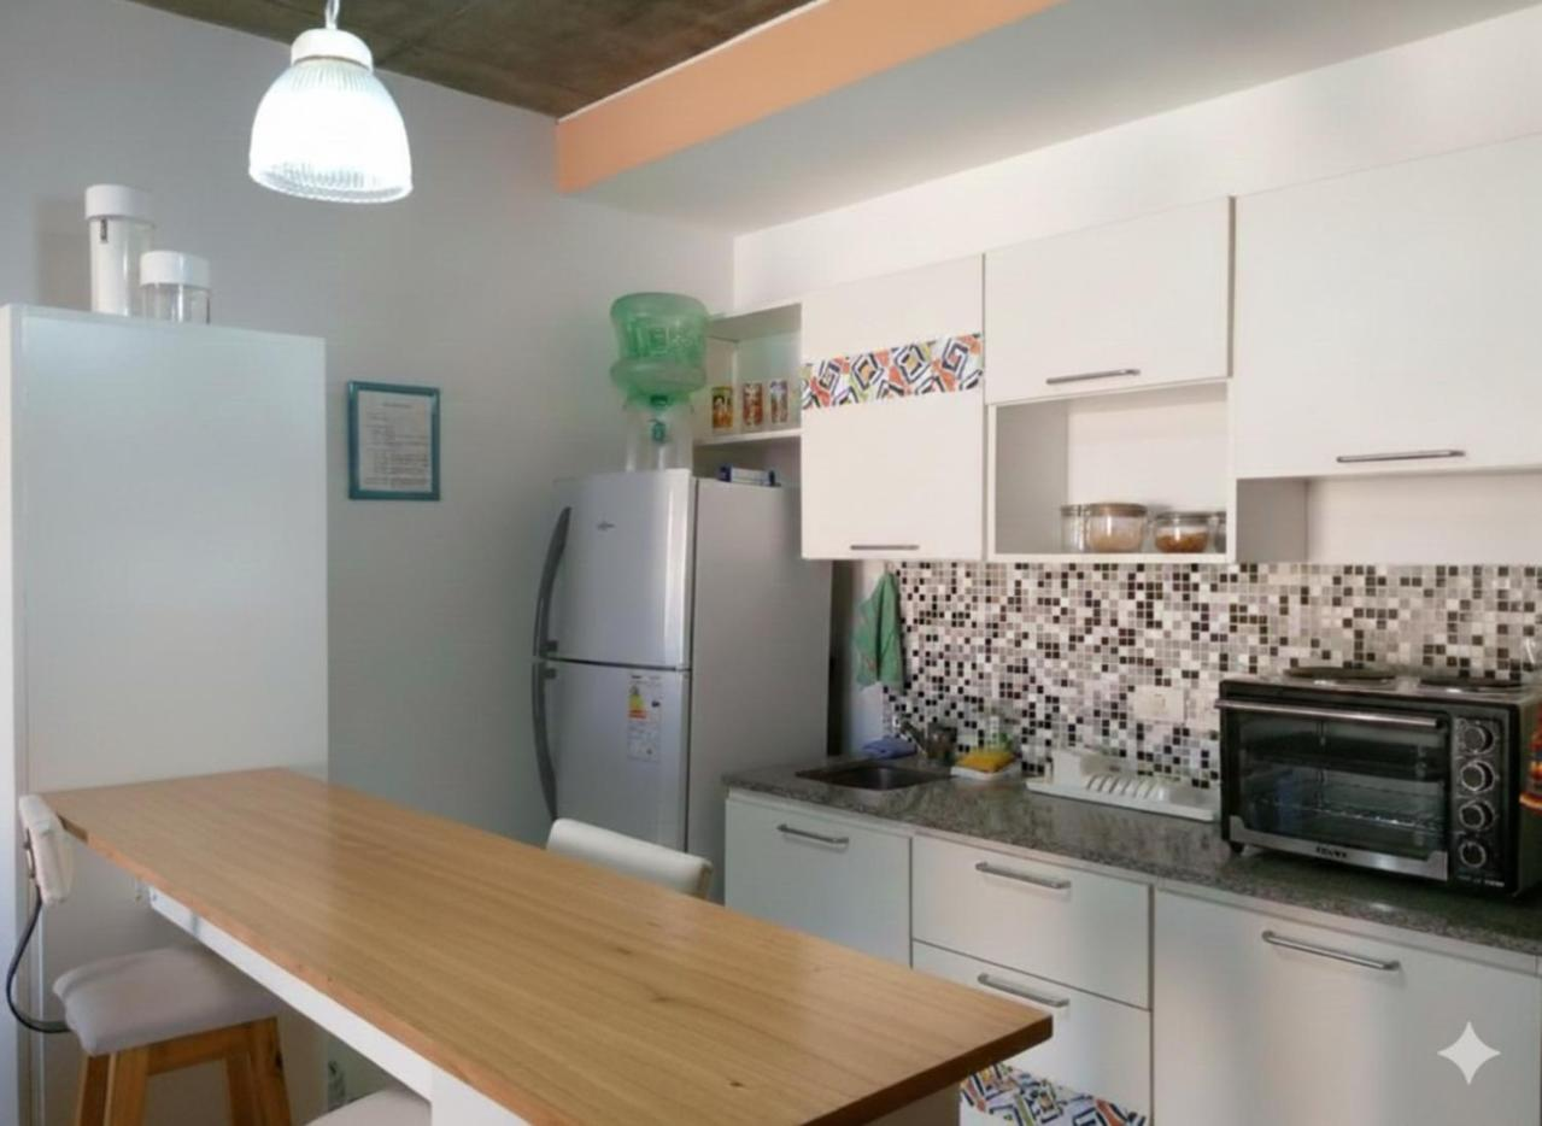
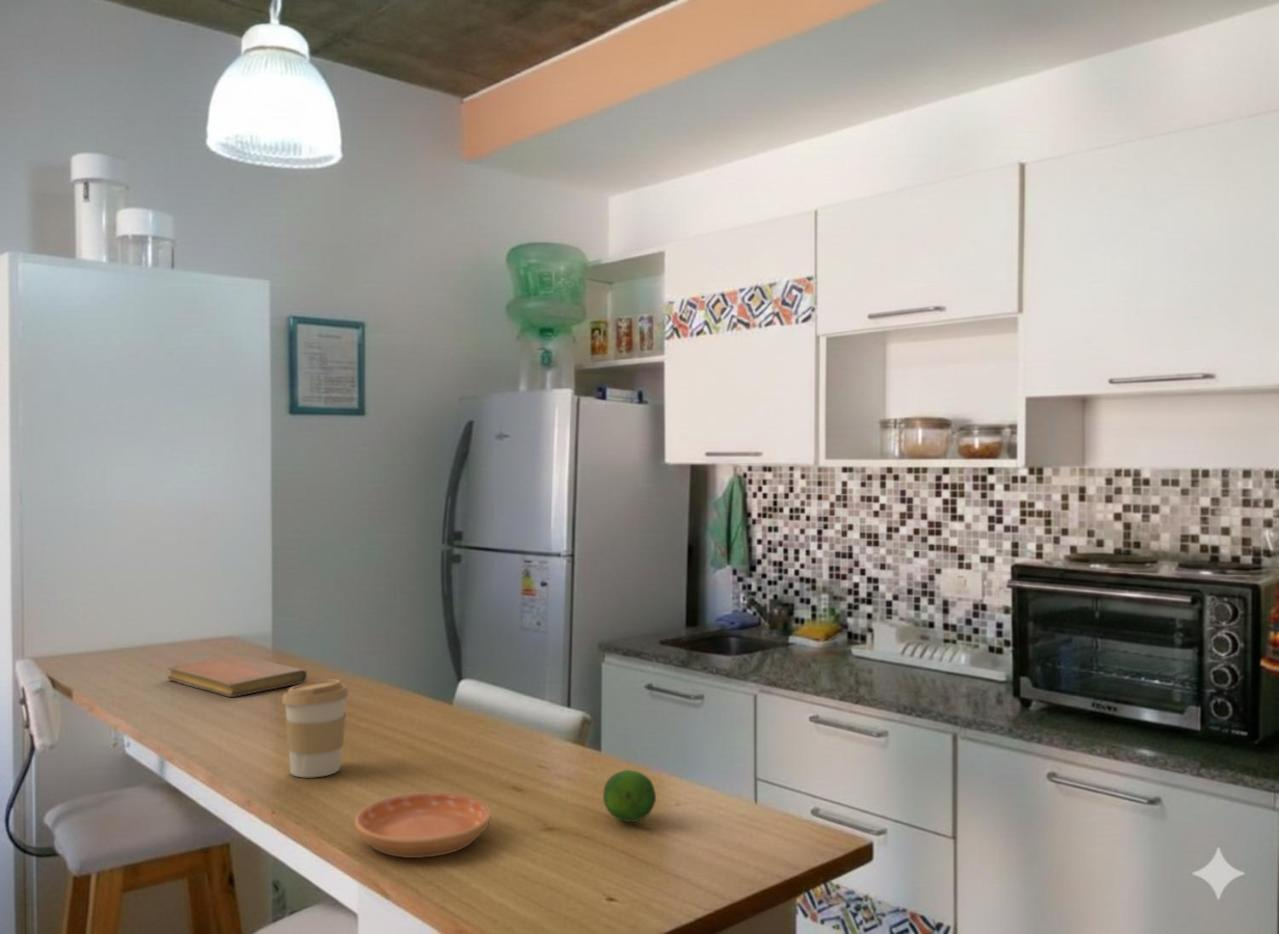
+ notebook (236, 674)
+ saucer (423, 825)
+ coffee cup (315, 725)
+ fruit (627, 795)
